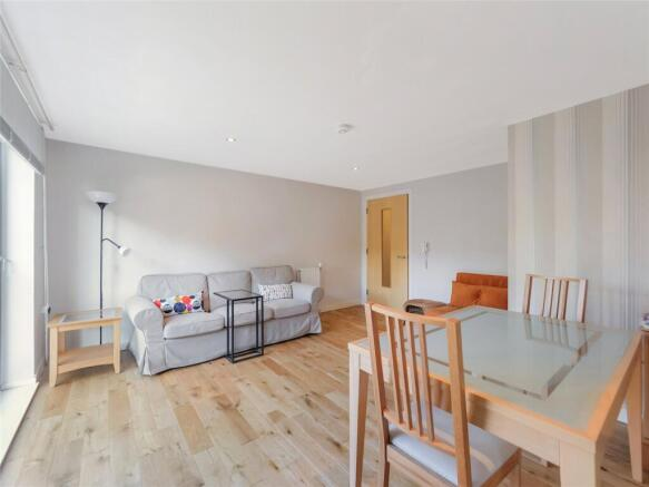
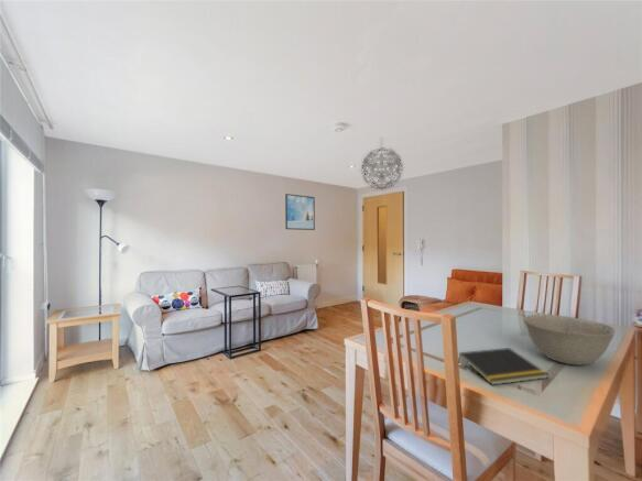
+ bowl (565, 340)
+ notepad (501, 364)
+ pendant light (381, 163)
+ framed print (301, 212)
